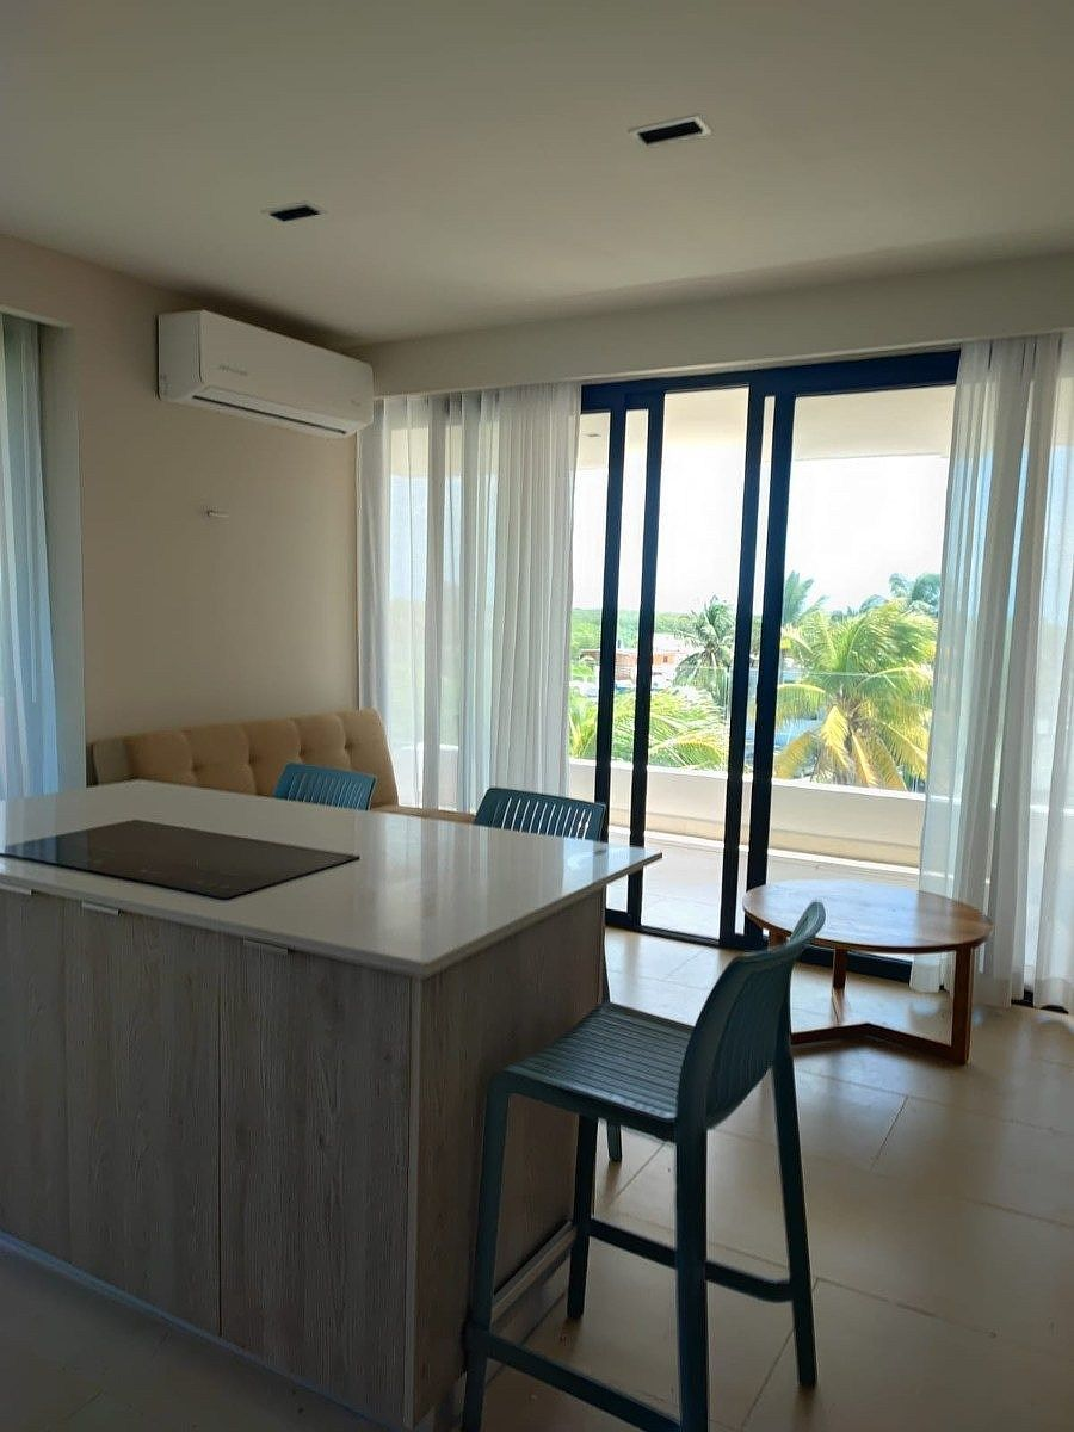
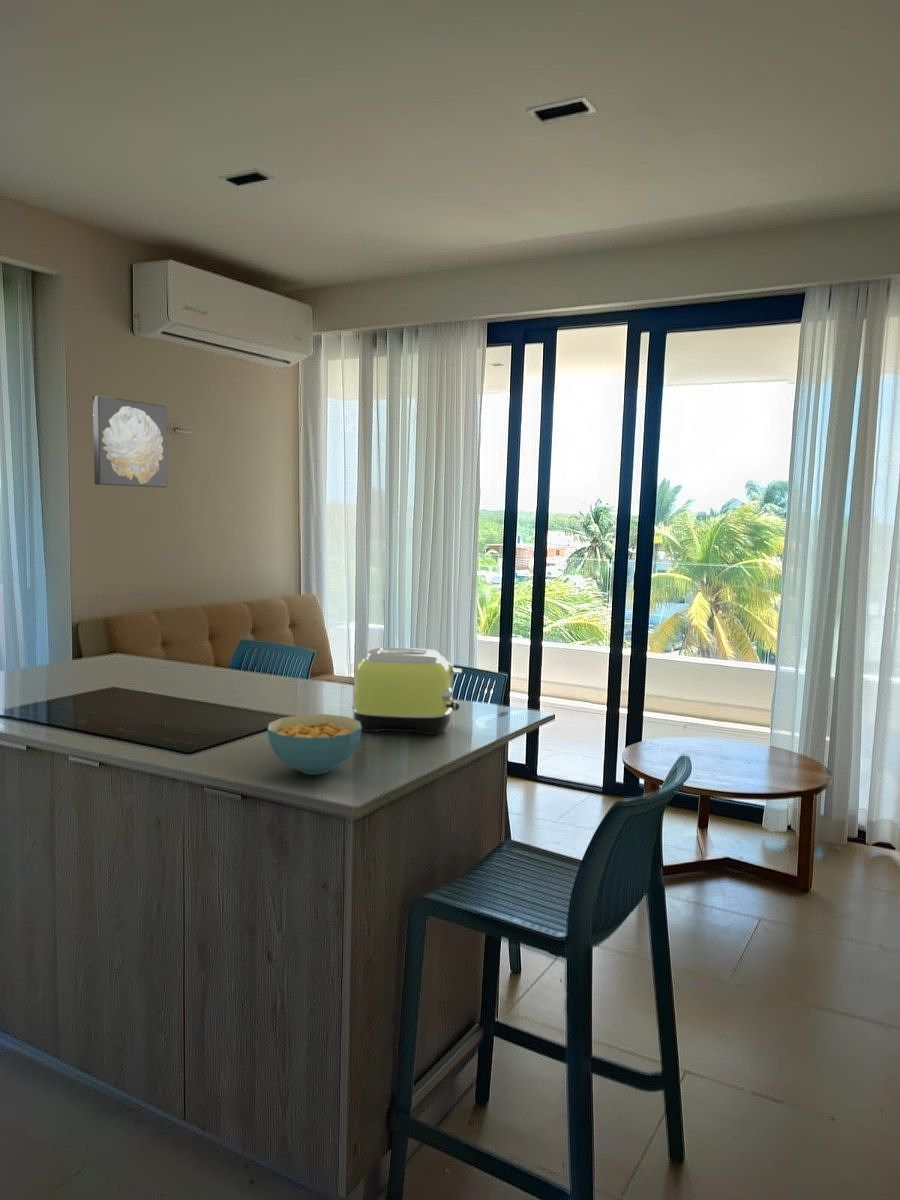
+ toaster (407, 689)
+ cereal bowl (314, 747)
+ wall art (131, 443)
